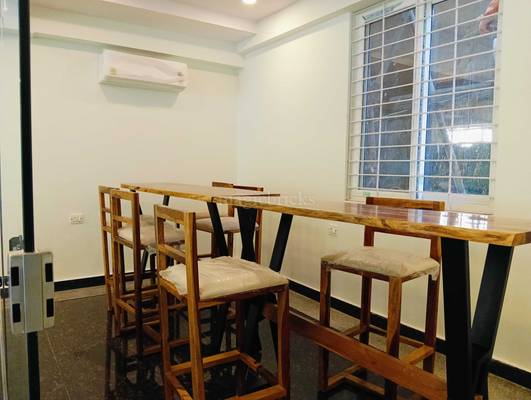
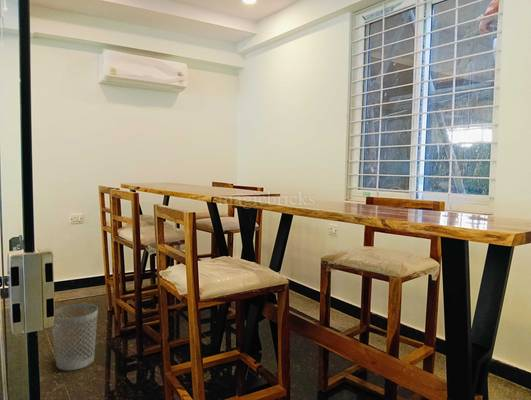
+ wastebasket (75, 337)
